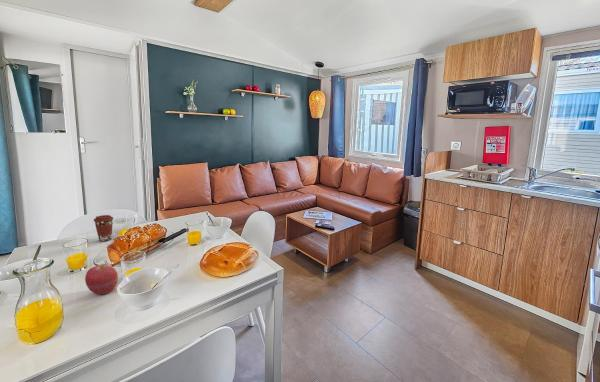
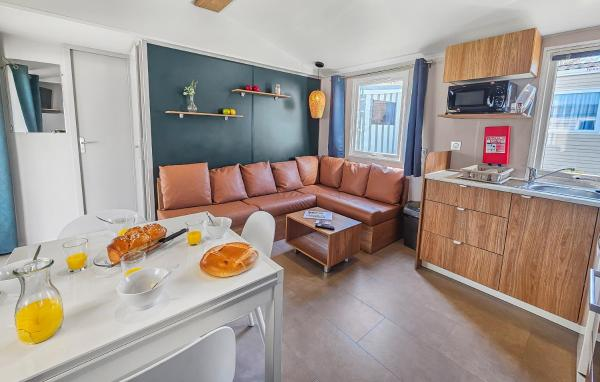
- coffee cup (104, 228)
- apple (102, 278)
